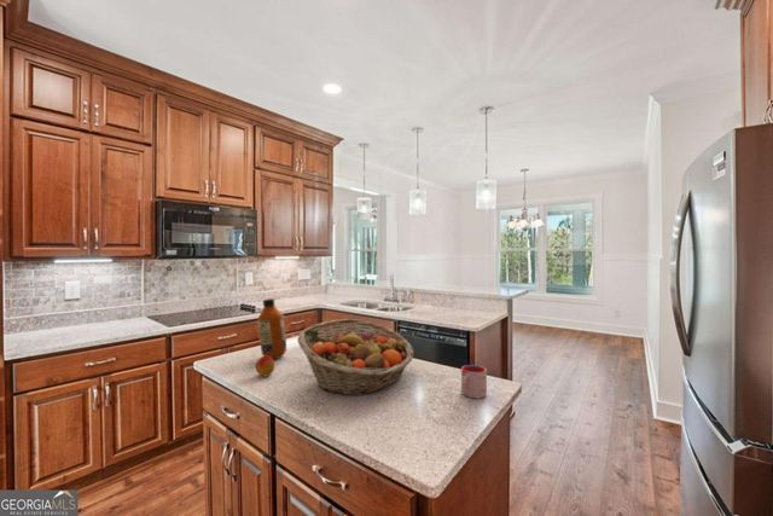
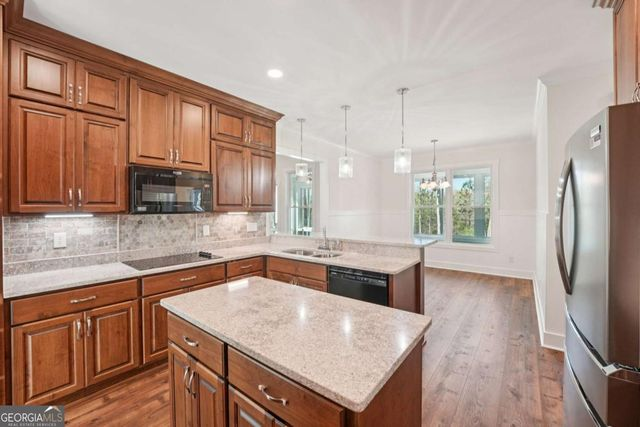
- mug (471, 382)
- peach (265, 365)
- bottle (272, 327)
- fruit basket (358, 352)
